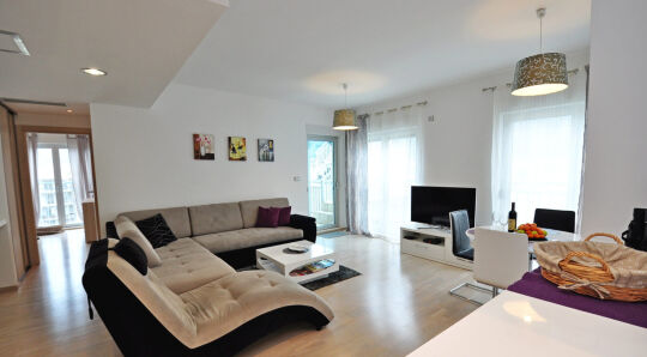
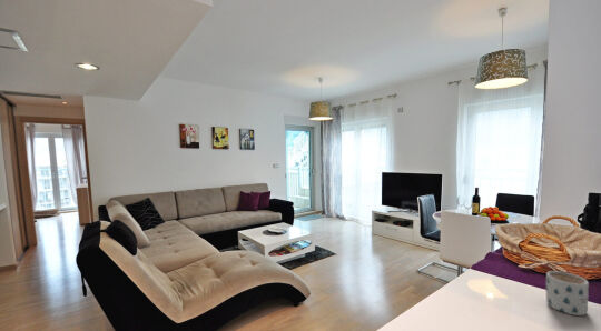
+ mug (568, 290)
